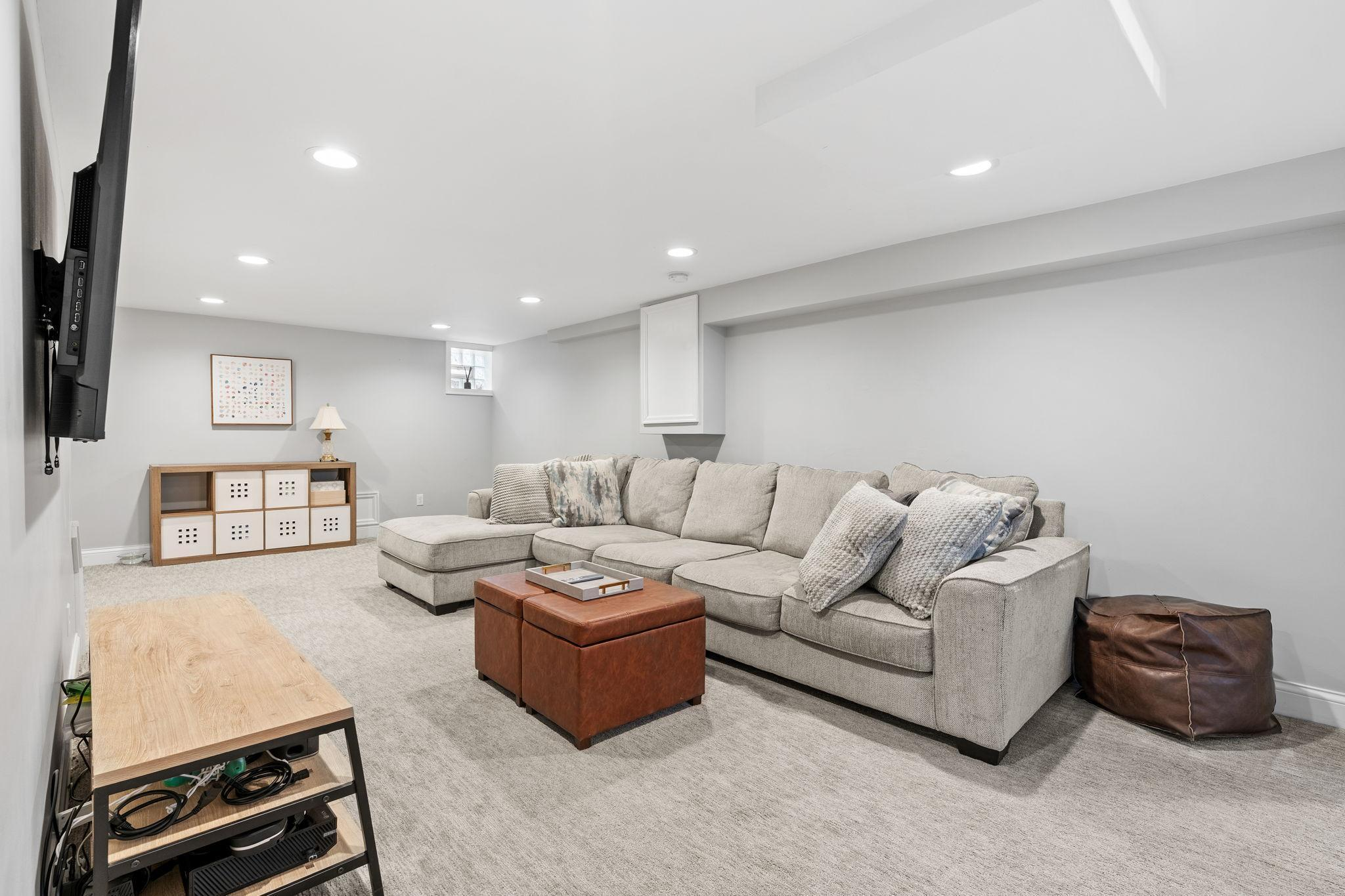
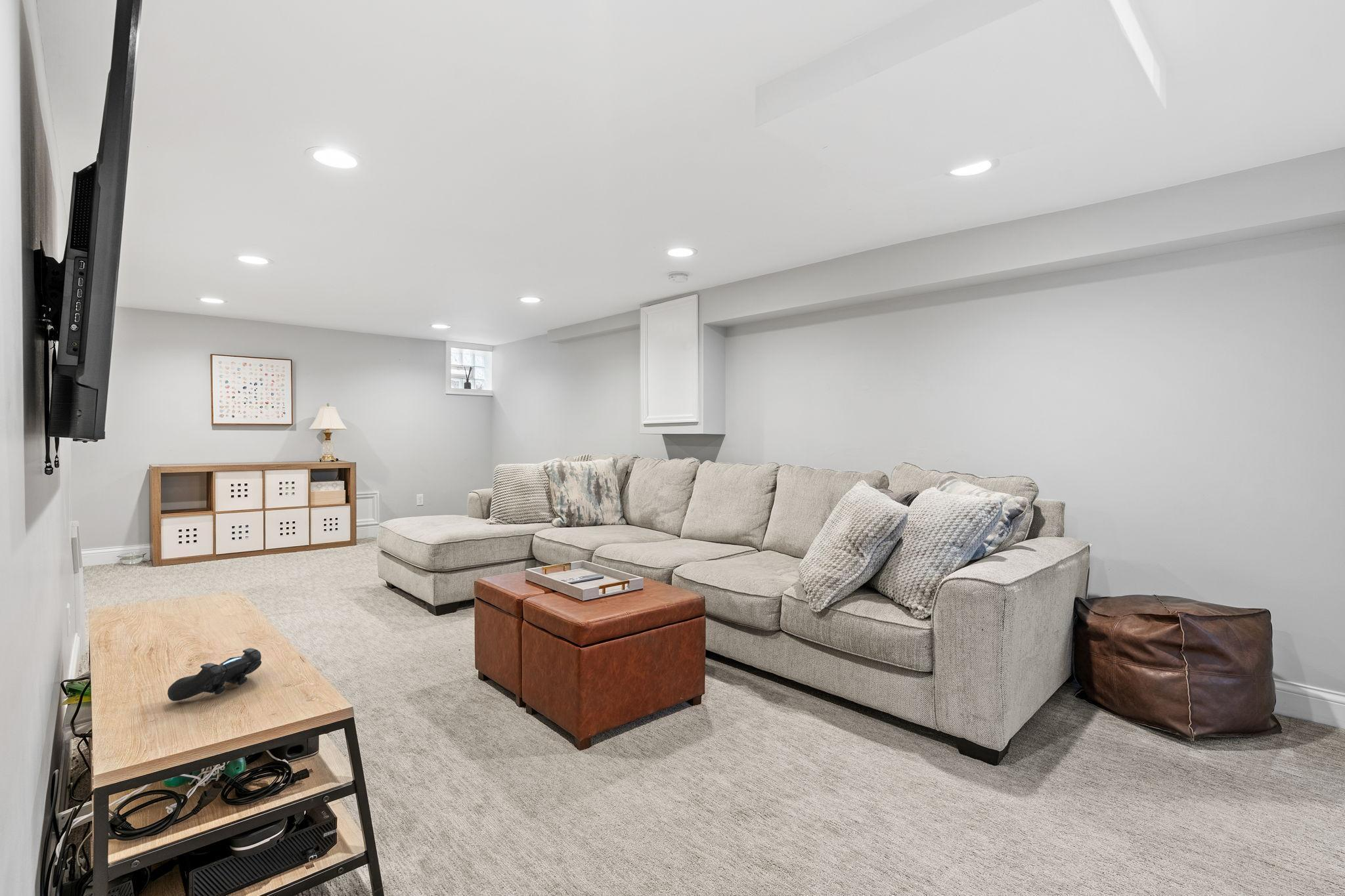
+ game controller (219, 673)
